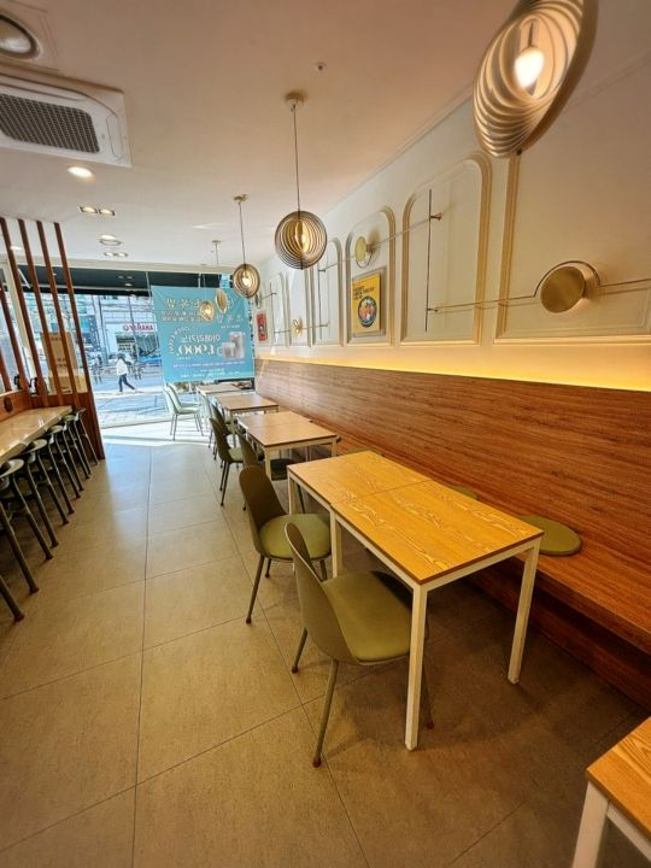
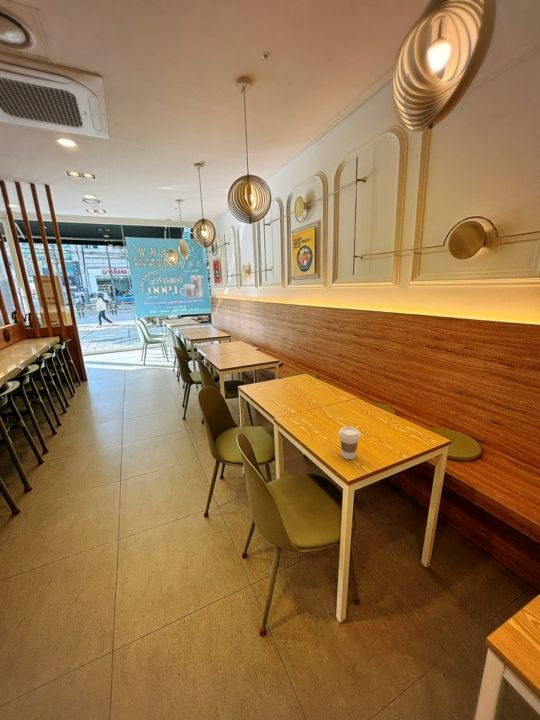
+ coffee cup (349, 443)
